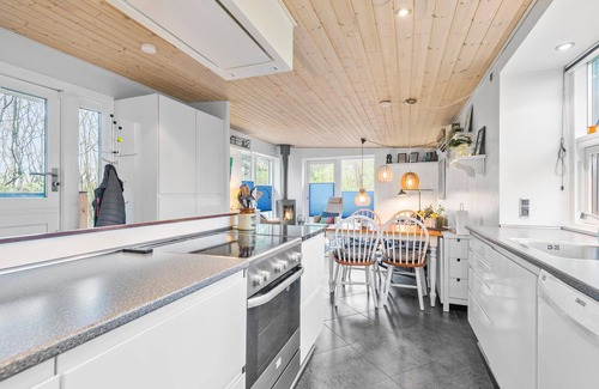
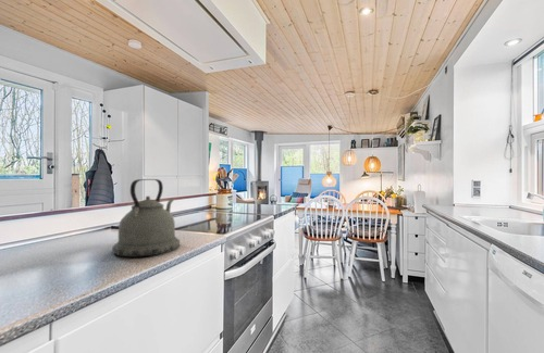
+ kettle (148, 213)
